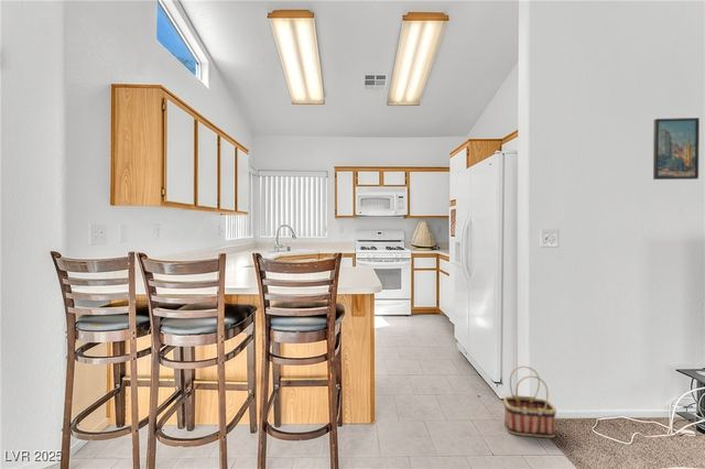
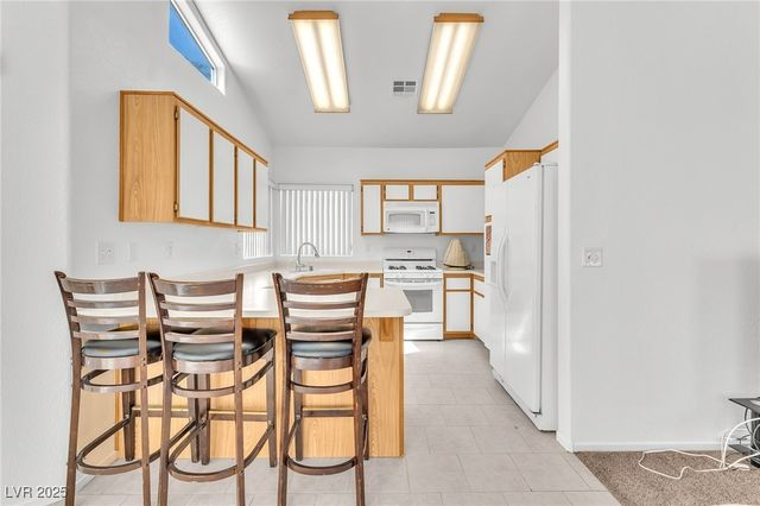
- basket (529, 400)
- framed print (675, 149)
